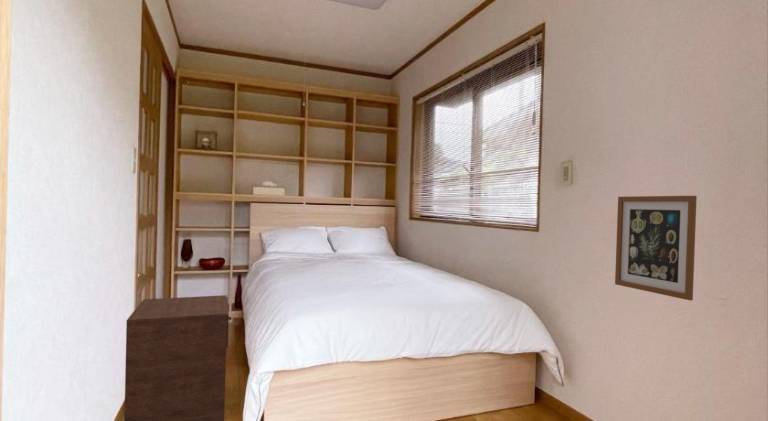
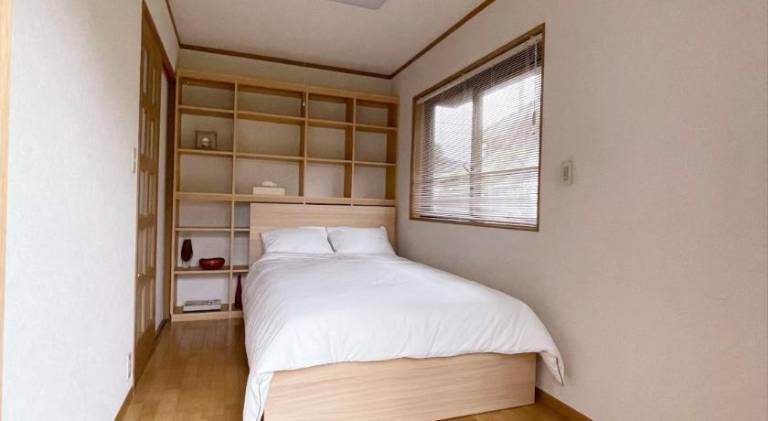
- wall art (652, 244)
- nightstand (184, 357)
